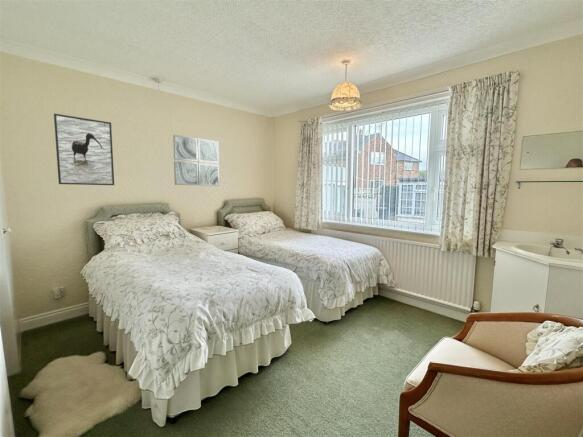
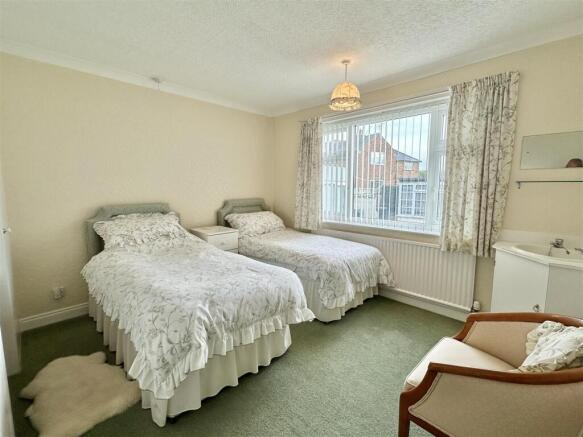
- wall art (198, 161)
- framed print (86, 151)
